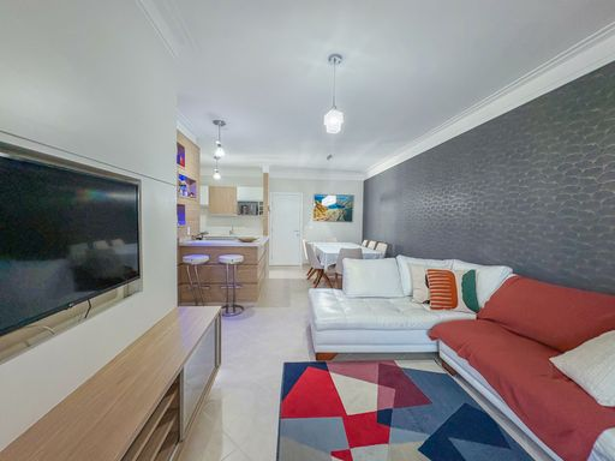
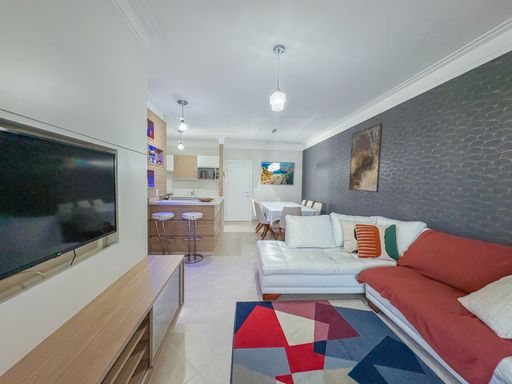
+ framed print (363, 160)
